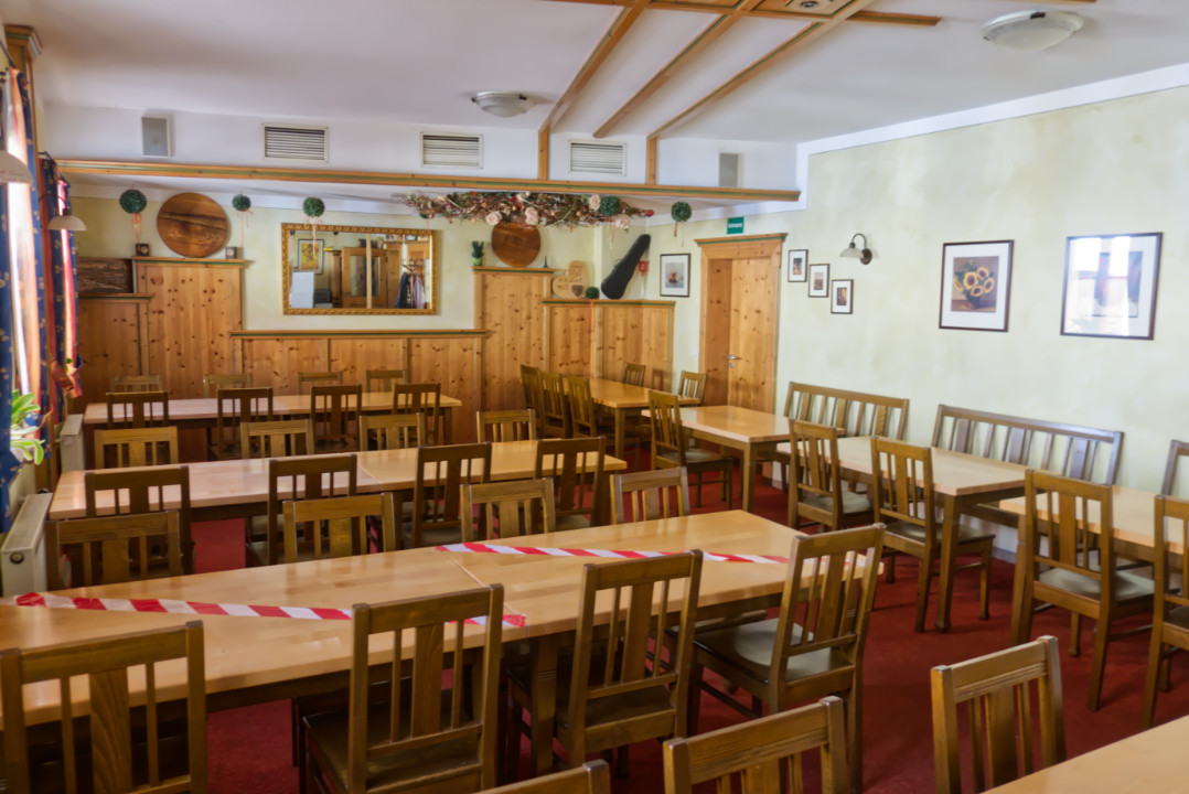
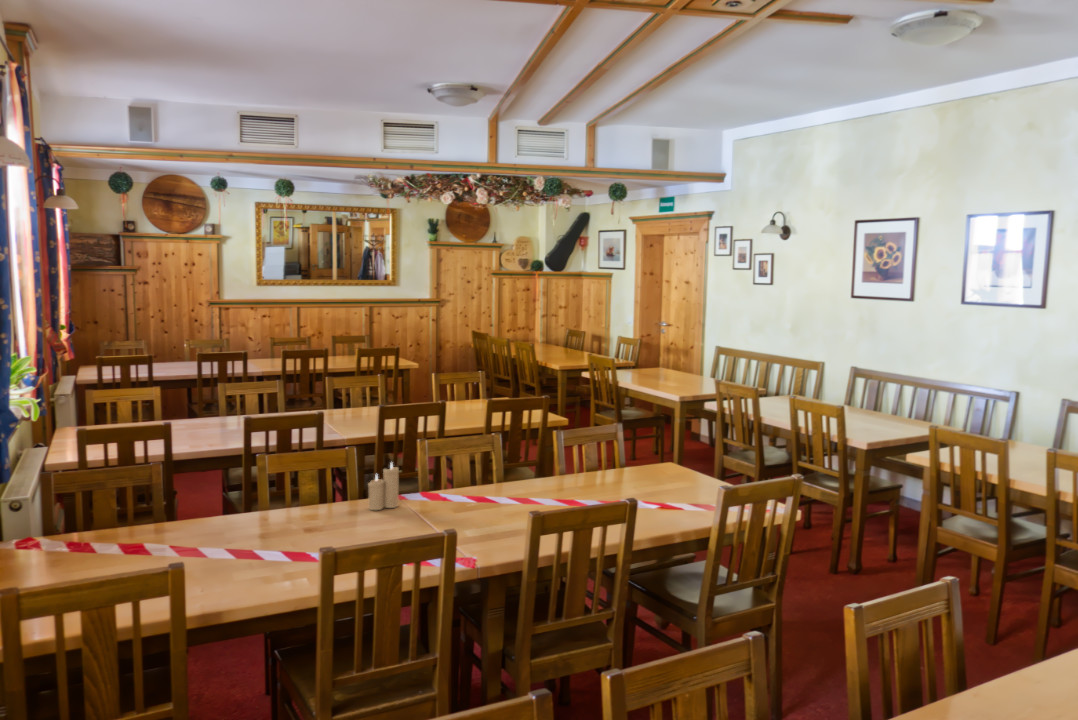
+ candle (383, 485)
